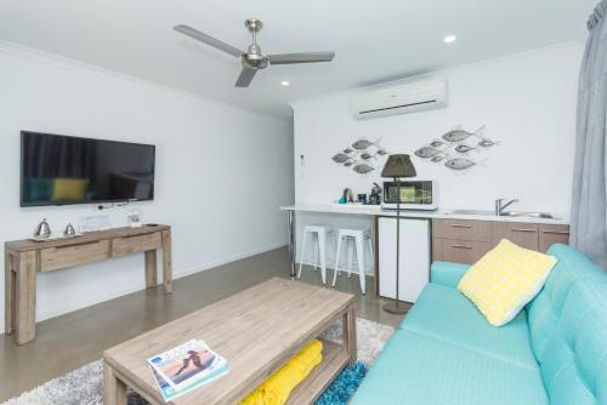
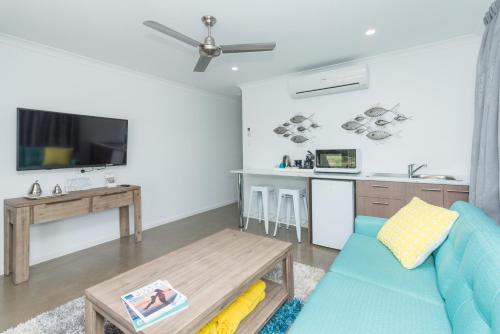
- floor lamp (397, 232)
